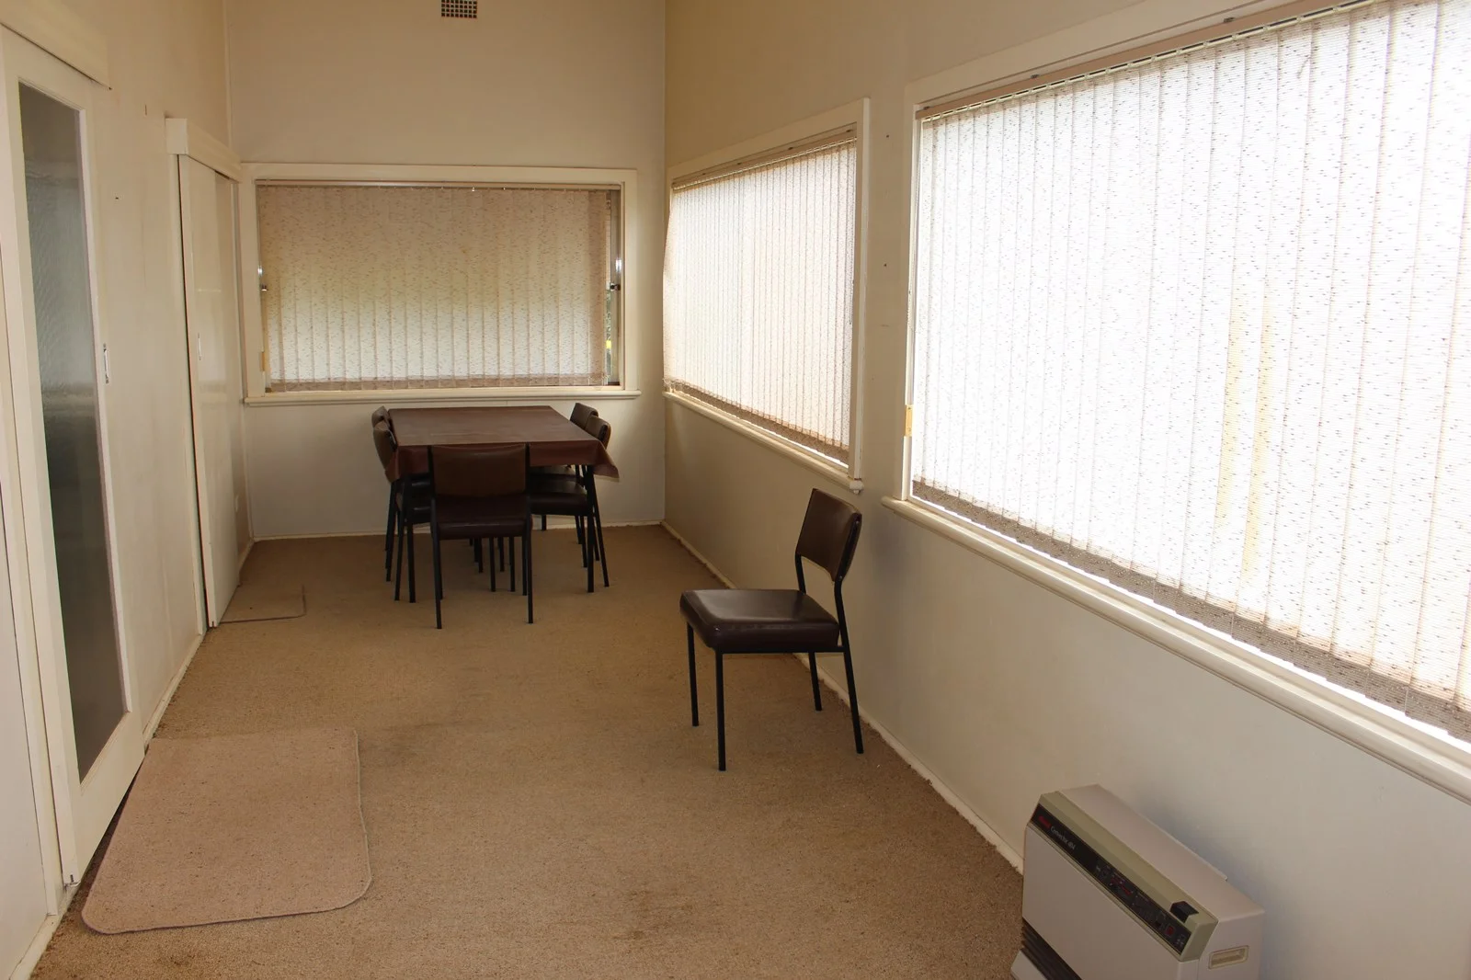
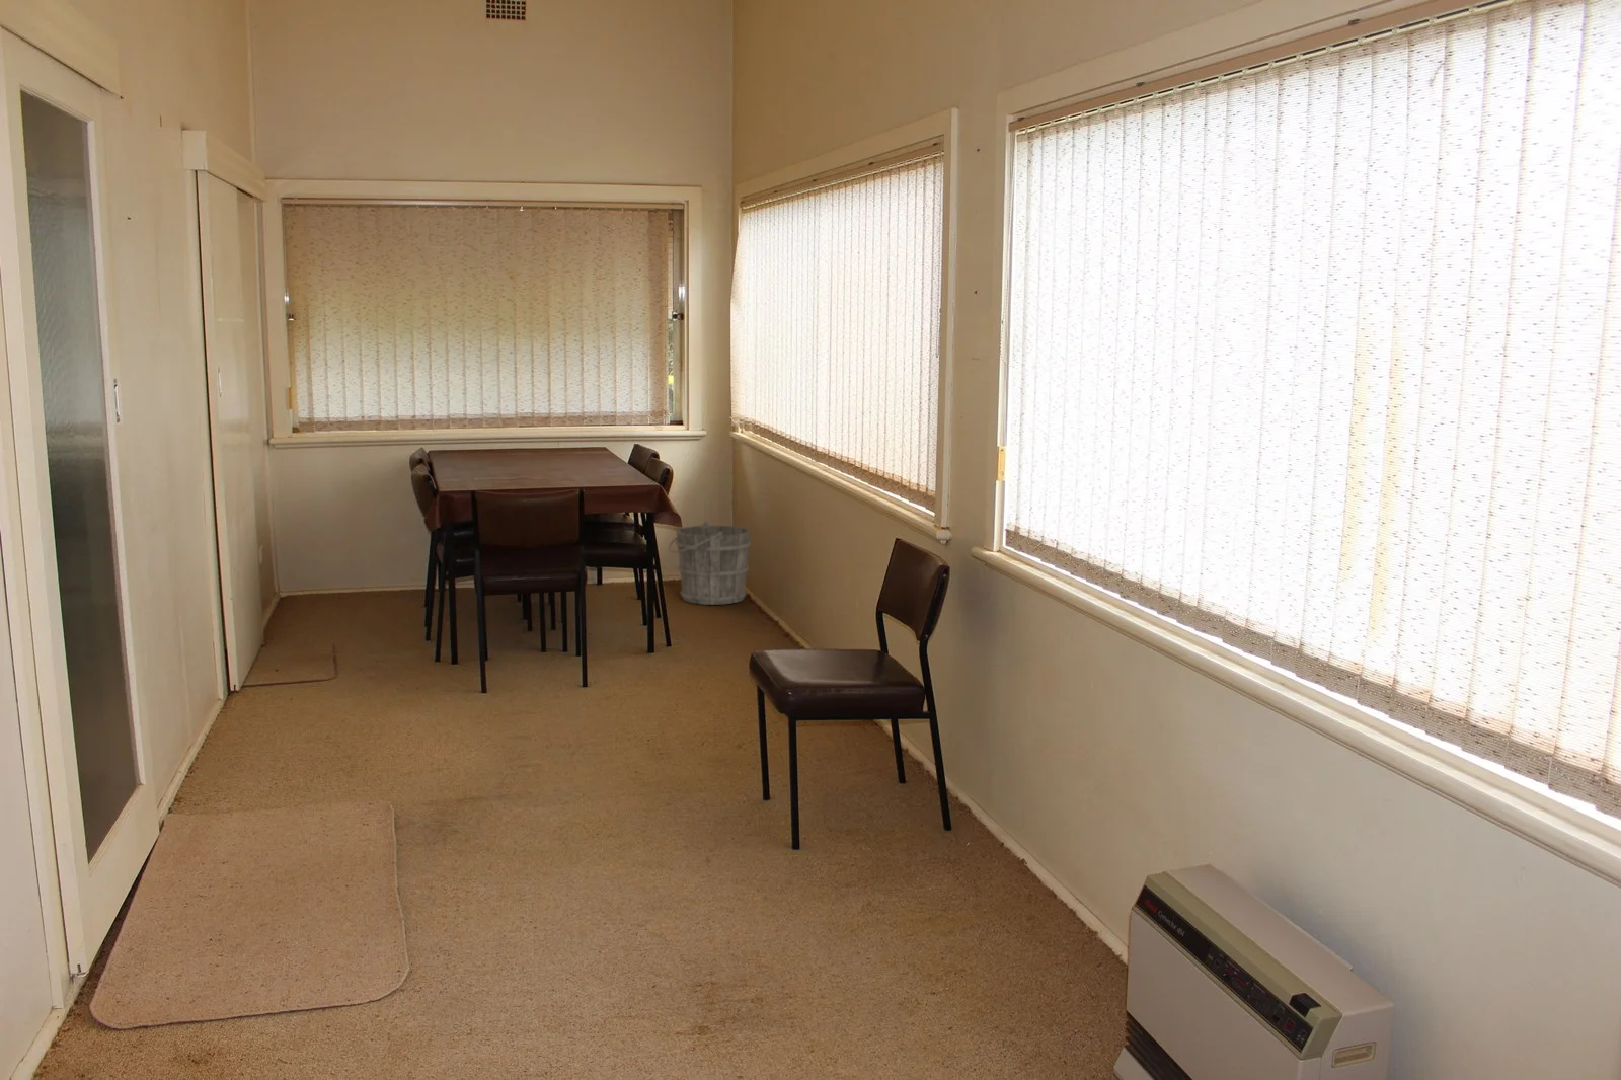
+ bucket (710, 562)
